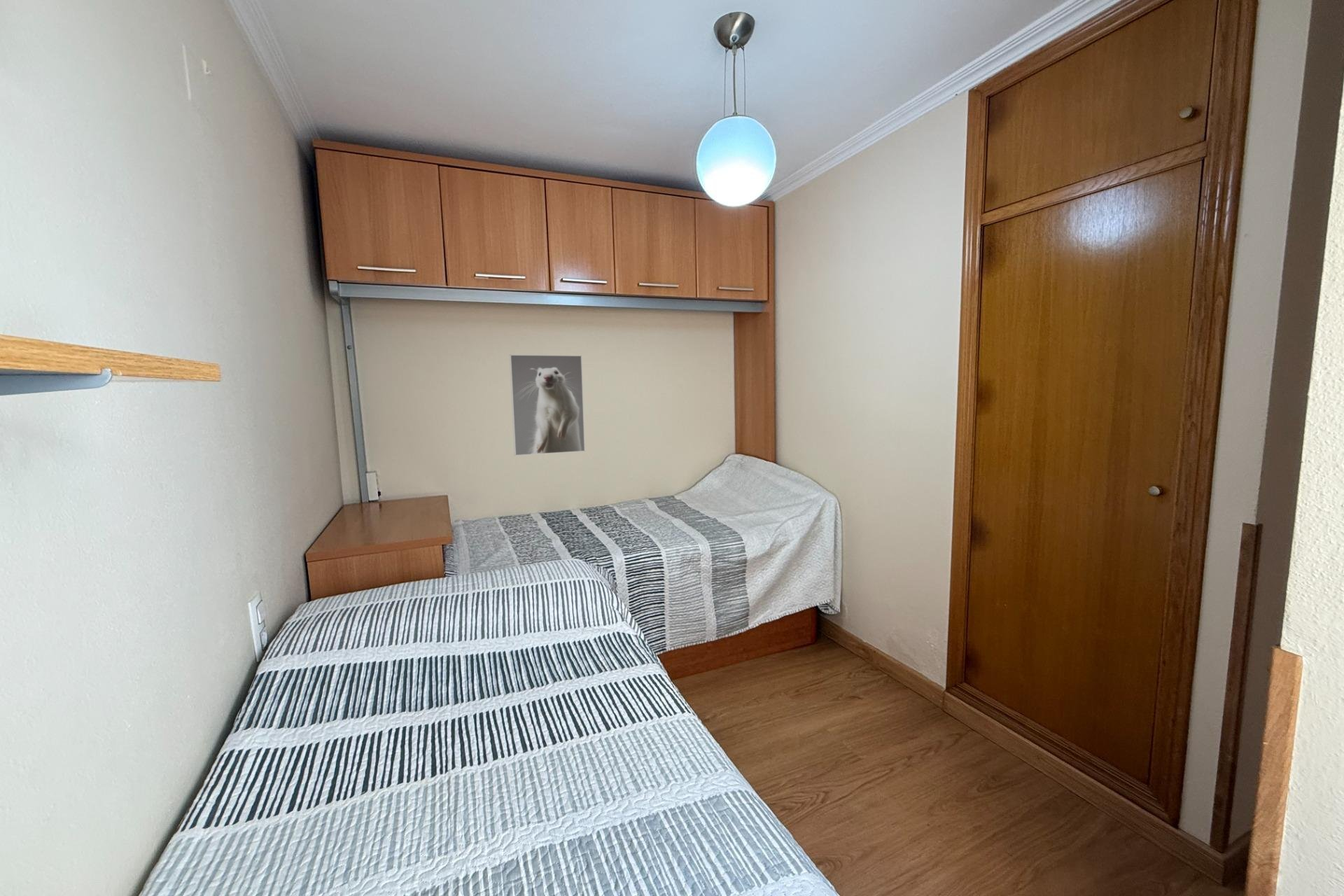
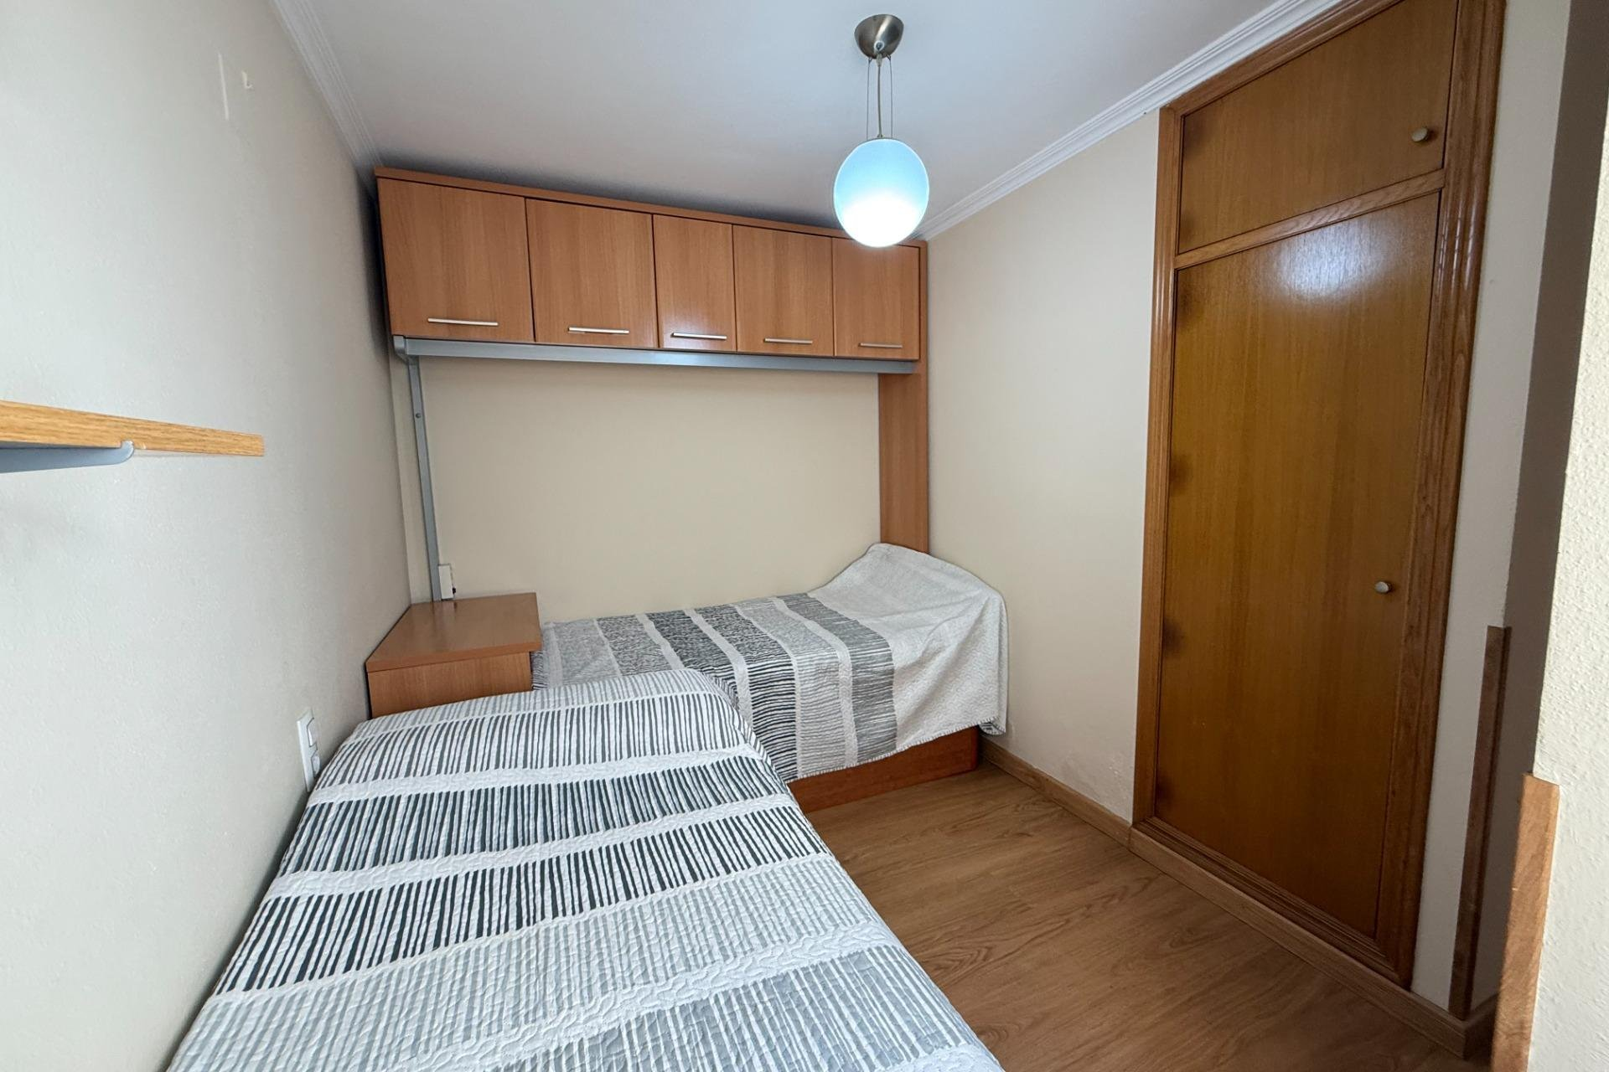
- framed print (548, 405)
